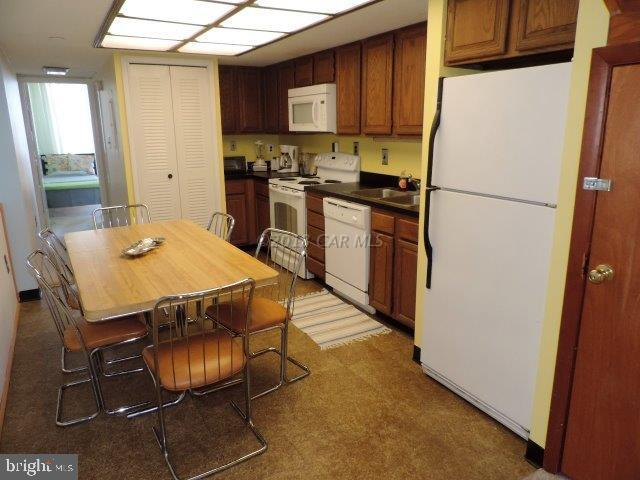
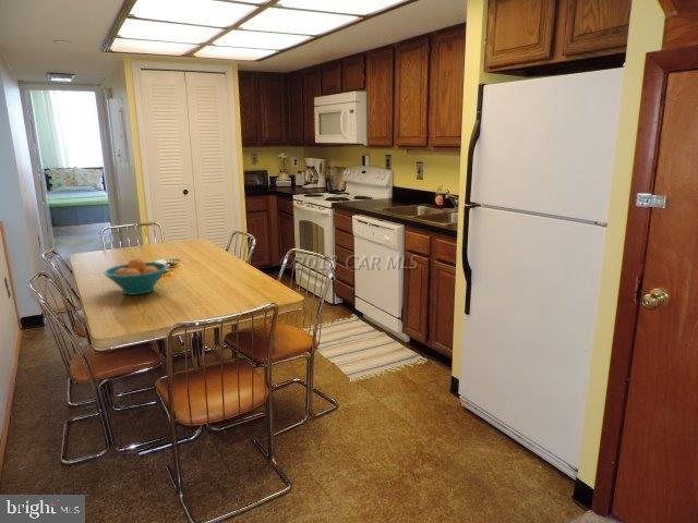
+ fruit bowl (136, 275)
